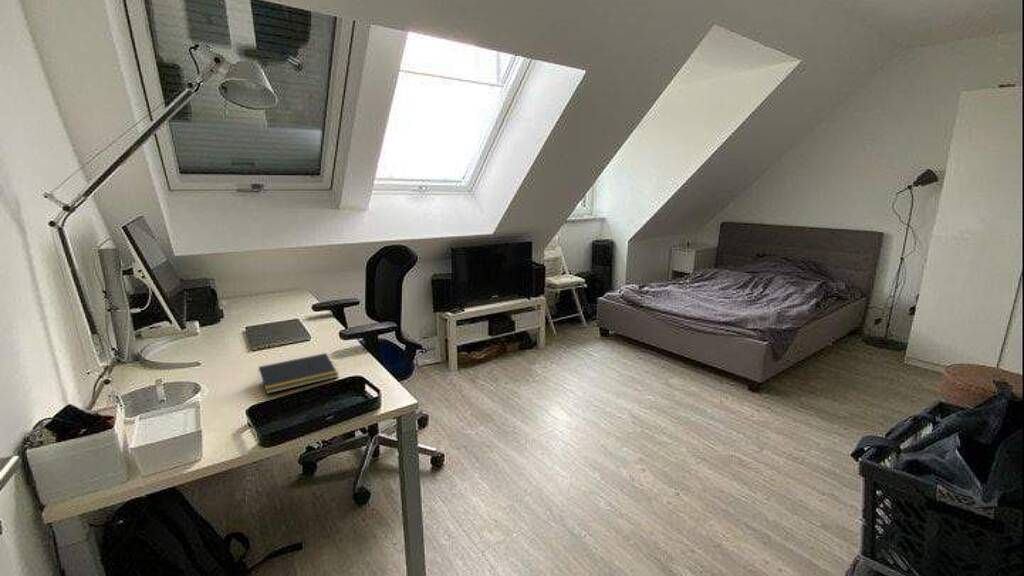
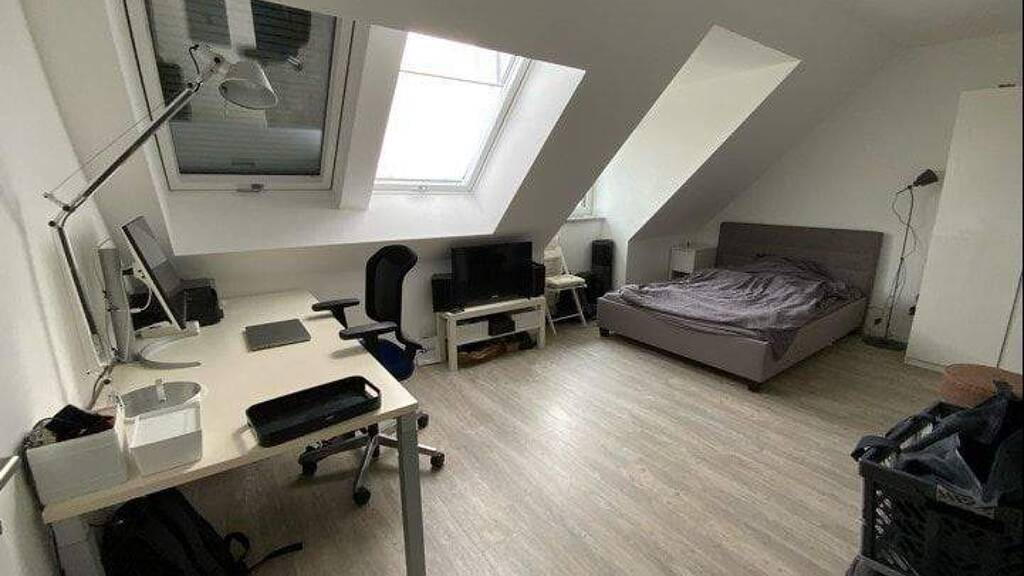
- notepad (298, 371)
